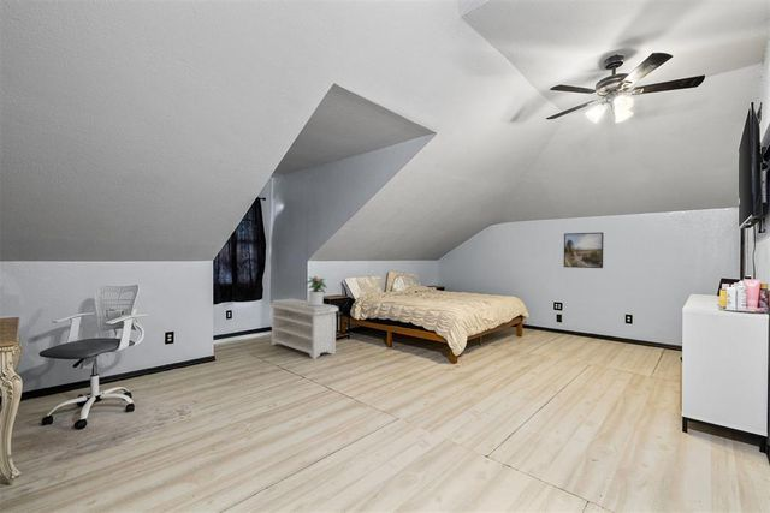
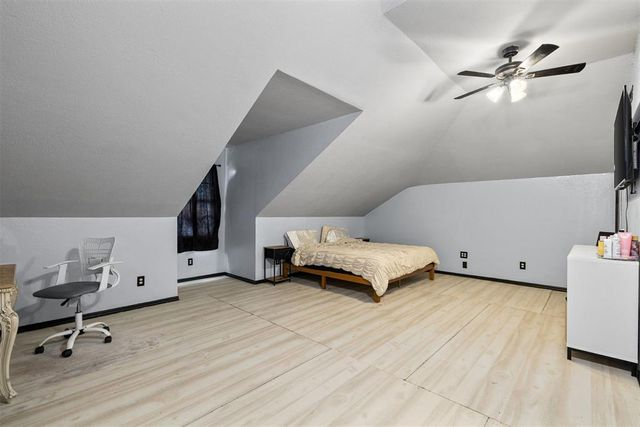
- potted plant (315, 291)
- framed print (582, 250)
- bench (302, 326)
